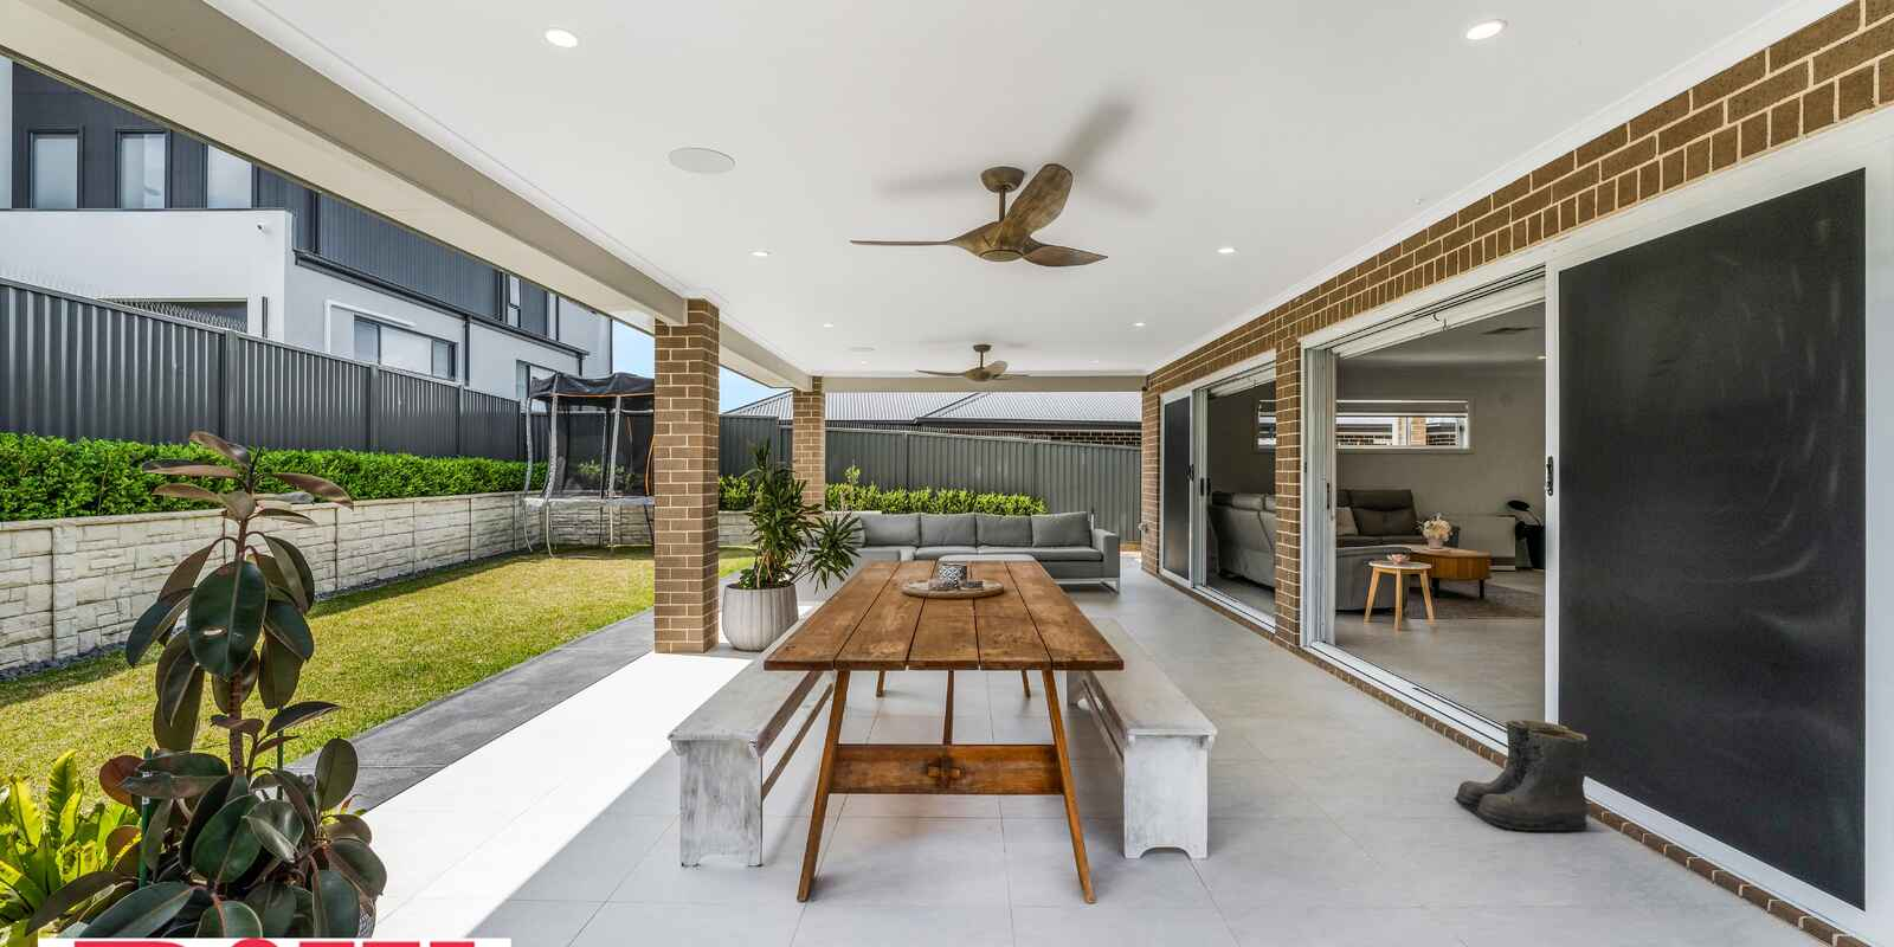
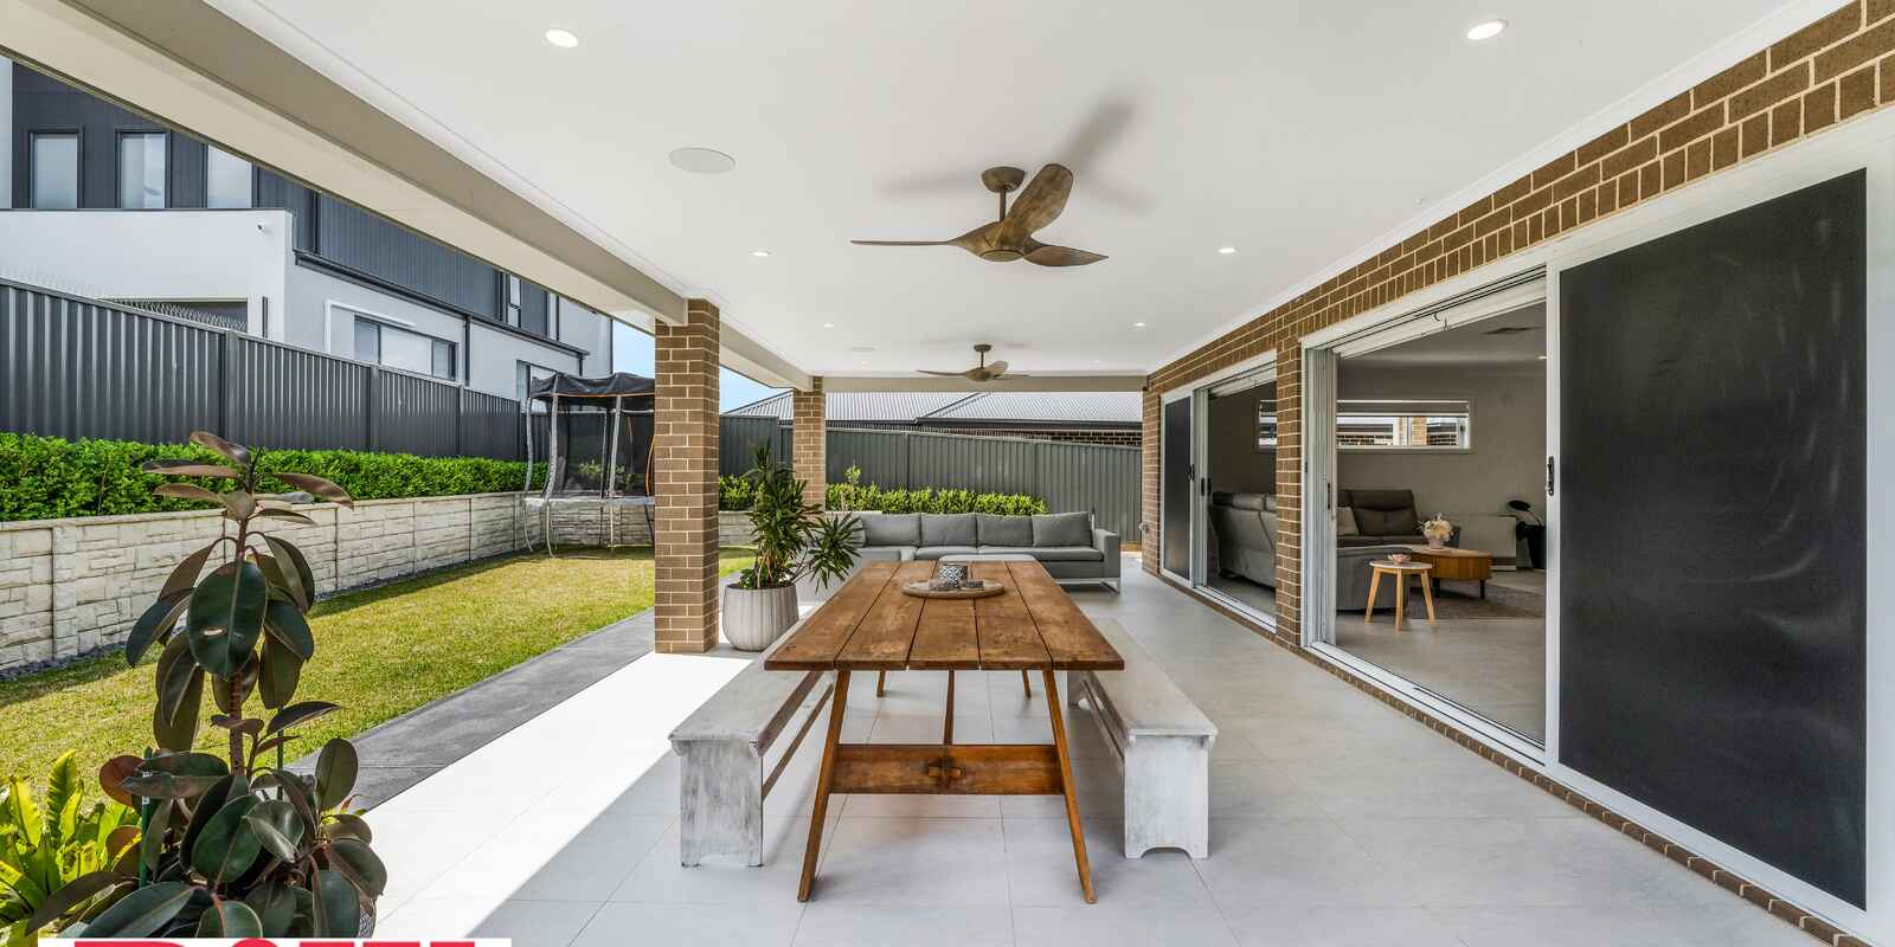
- boots (1520, 771)
